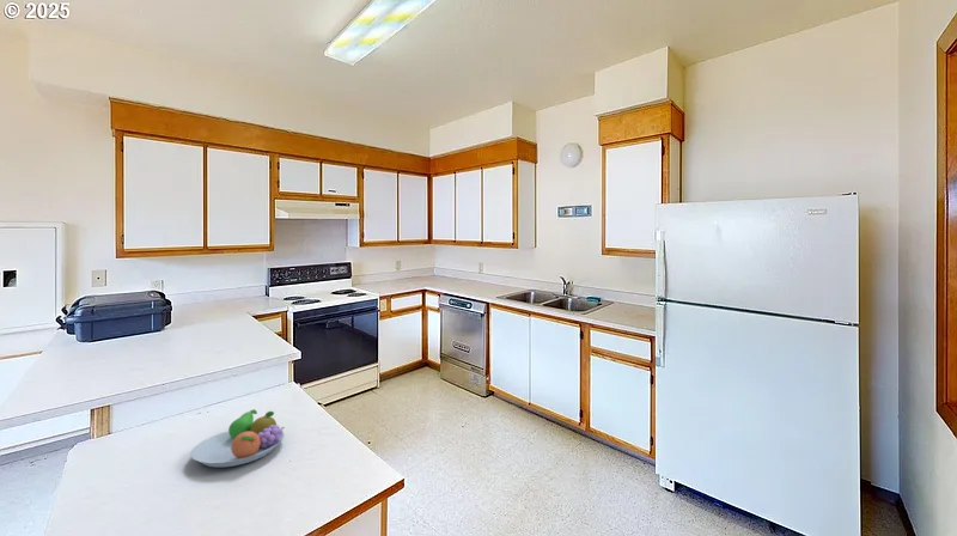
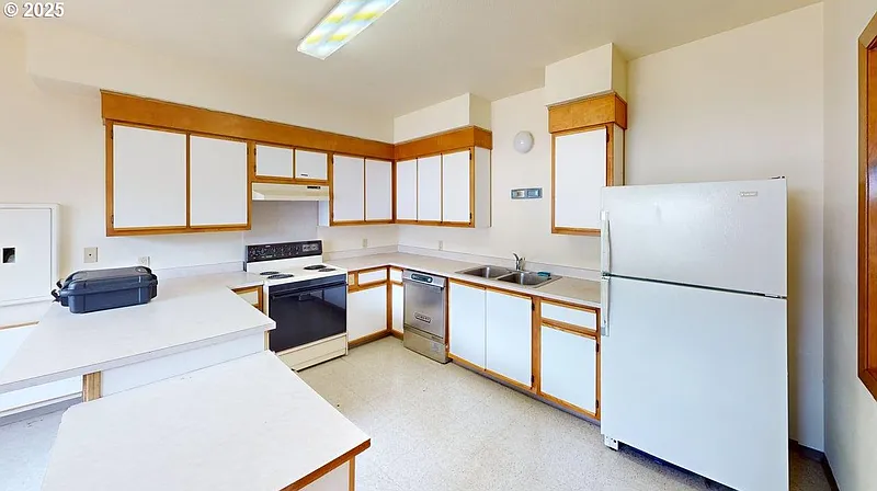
- fruit bowl (242, 433)
